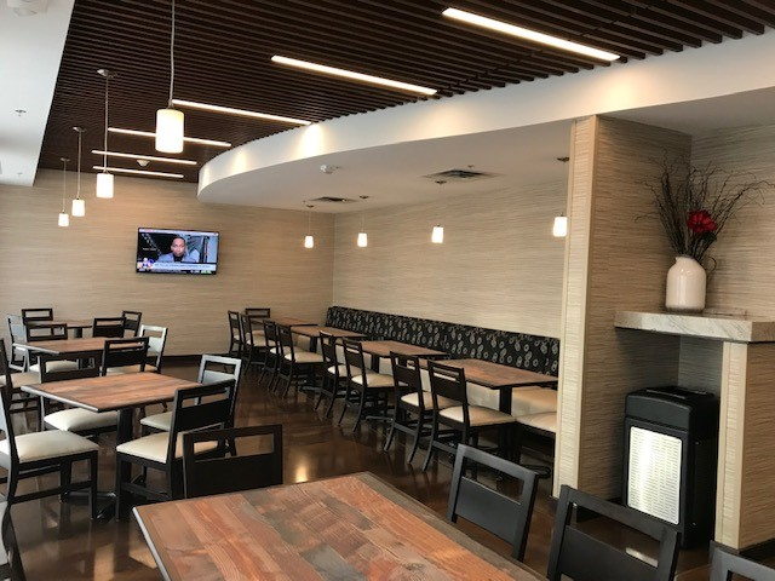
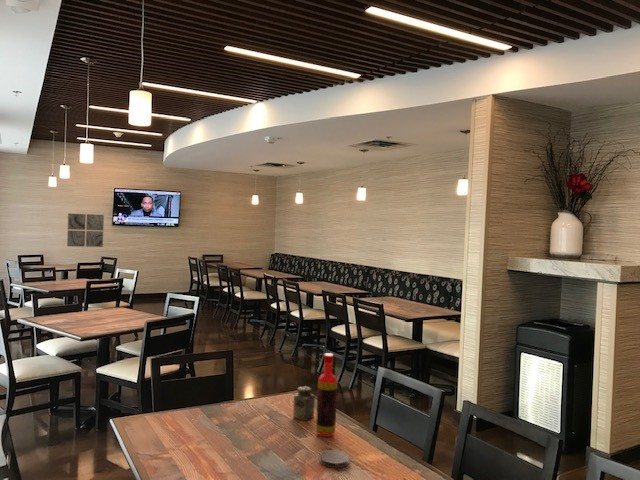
+ wall art (86, 229)
+ coaster (334, 458)
+ salt shaker (304, 402)
+ bottle (327, 394)
